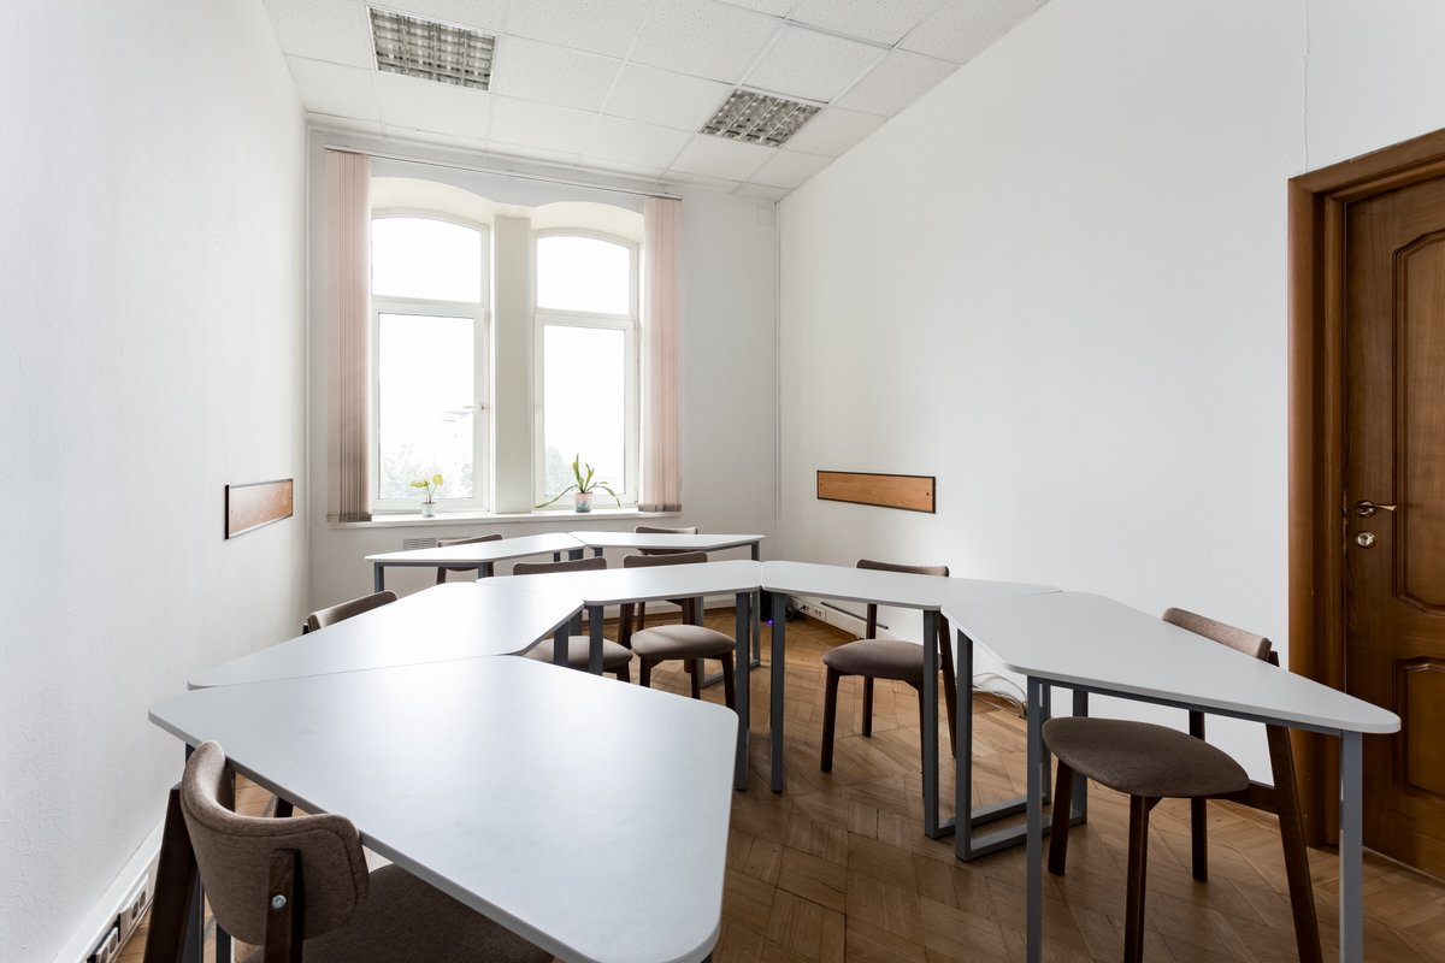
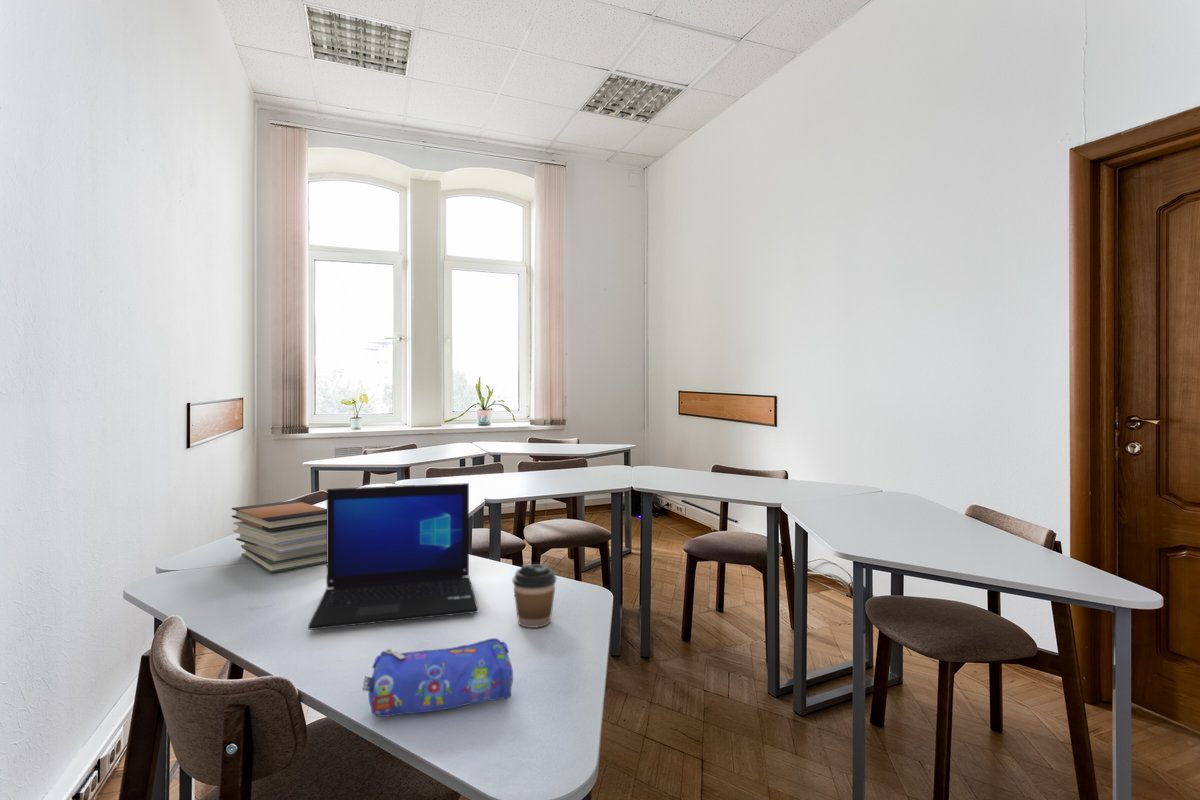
+ book stack (284, 533)
+ laptop (398, 548)
+ pencil case (441, 674)
+ coffee cup (534, 592)
